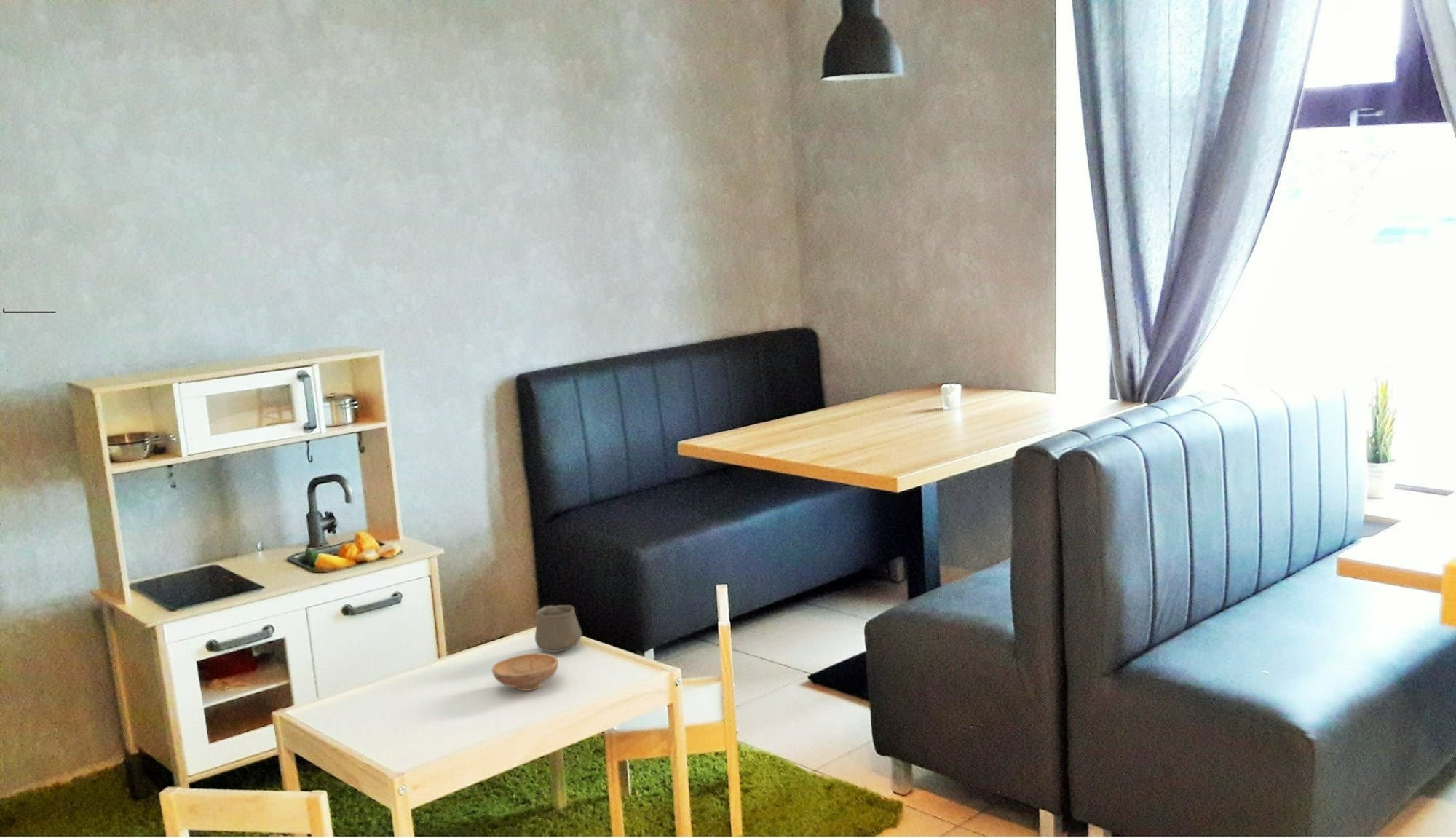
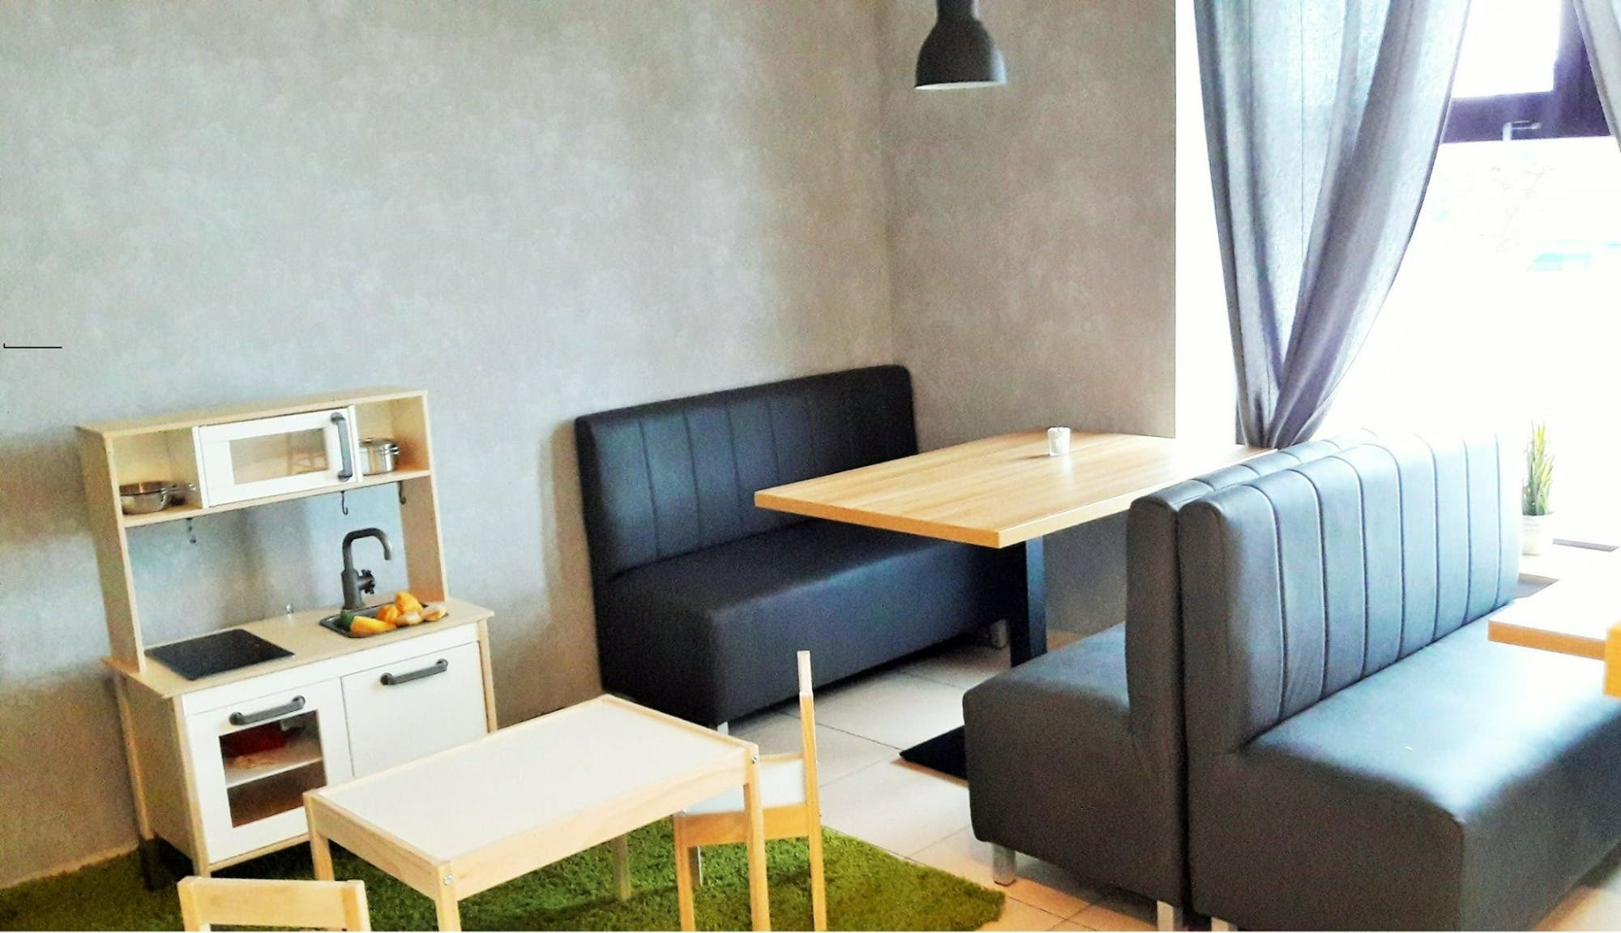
- cup (556, 629)
- bowl (526, 674)
